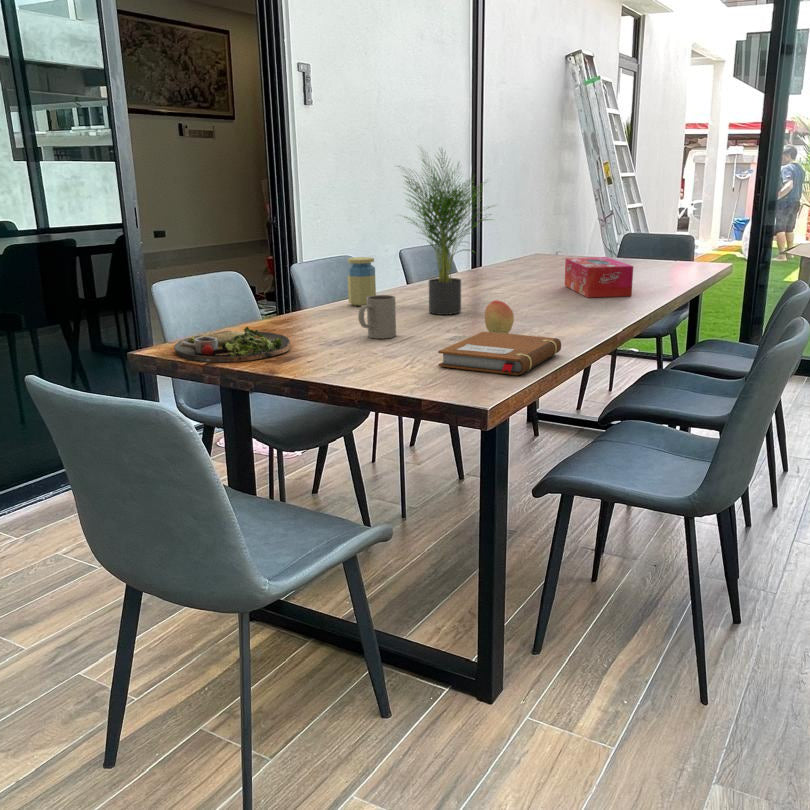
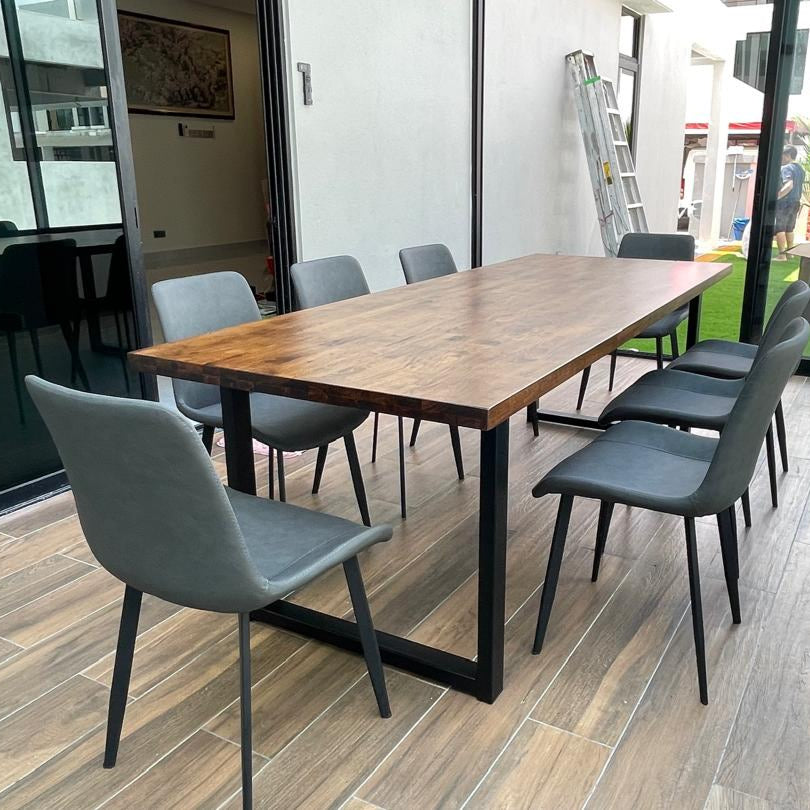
- tissue box (597, 276)
- dinner plate (232, 337)
- notebook (500, 352)
- fruit (498, 317)
- jar (361, 281)
- potted plant (452, 229)
- mug (375, 317)
